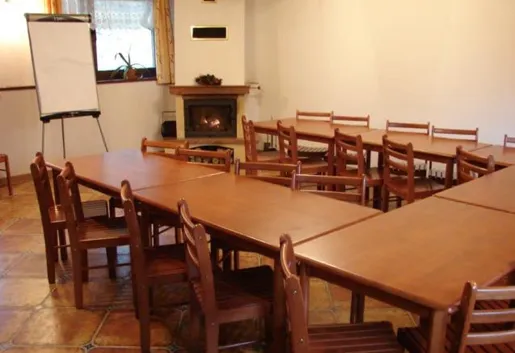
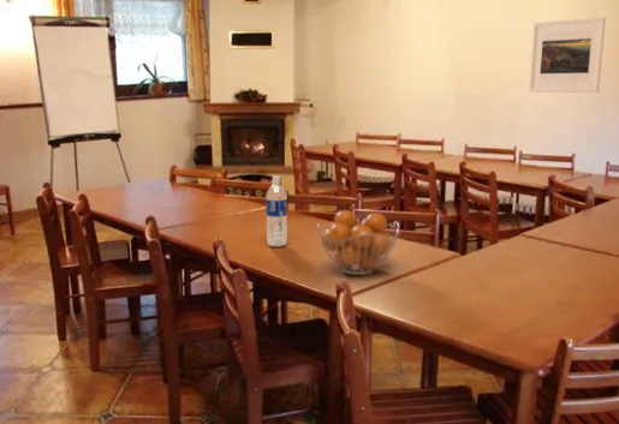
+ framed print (565, 56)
+ fruit basket (357, 240)
+ water bottle (276, 210)
